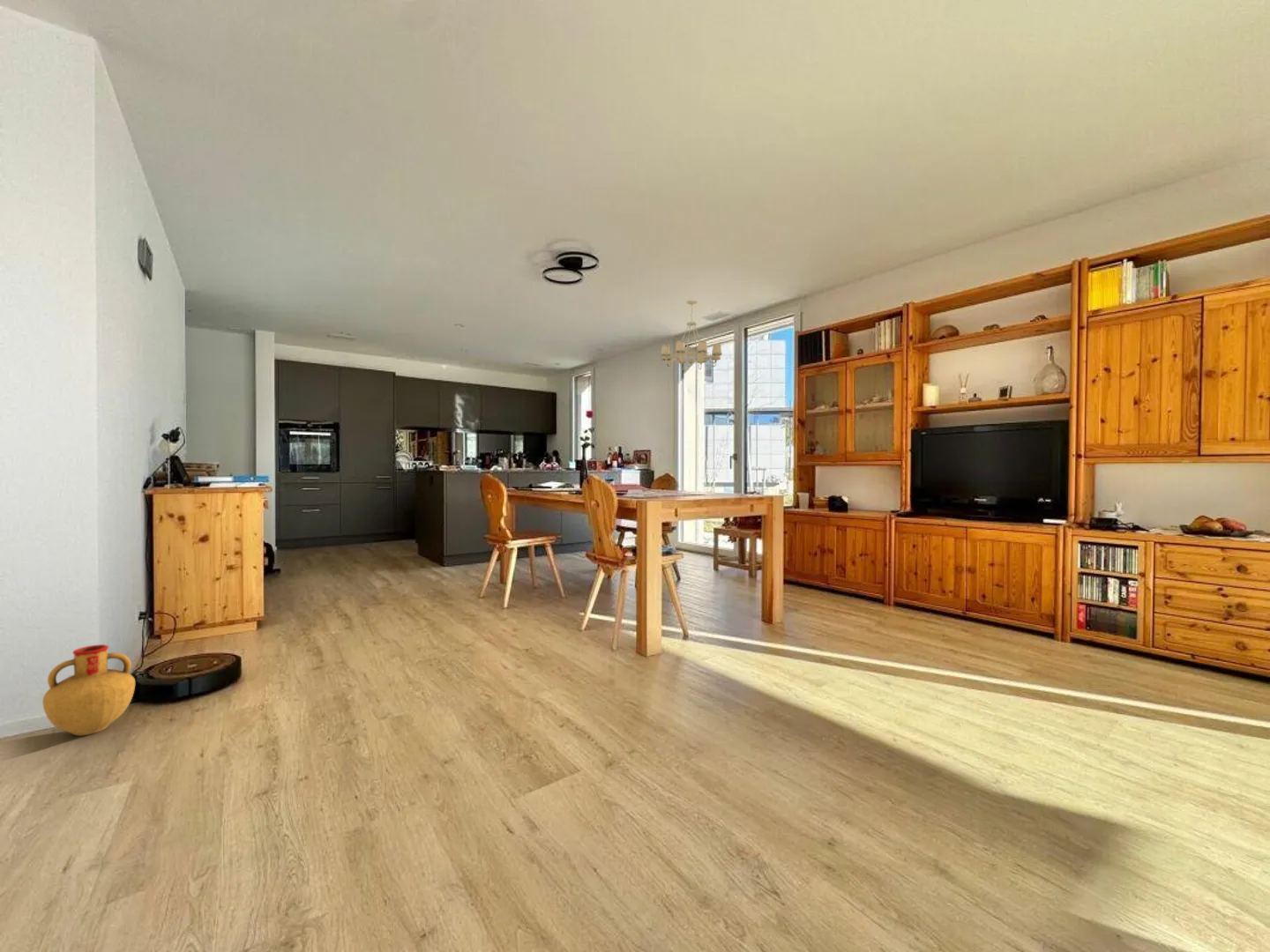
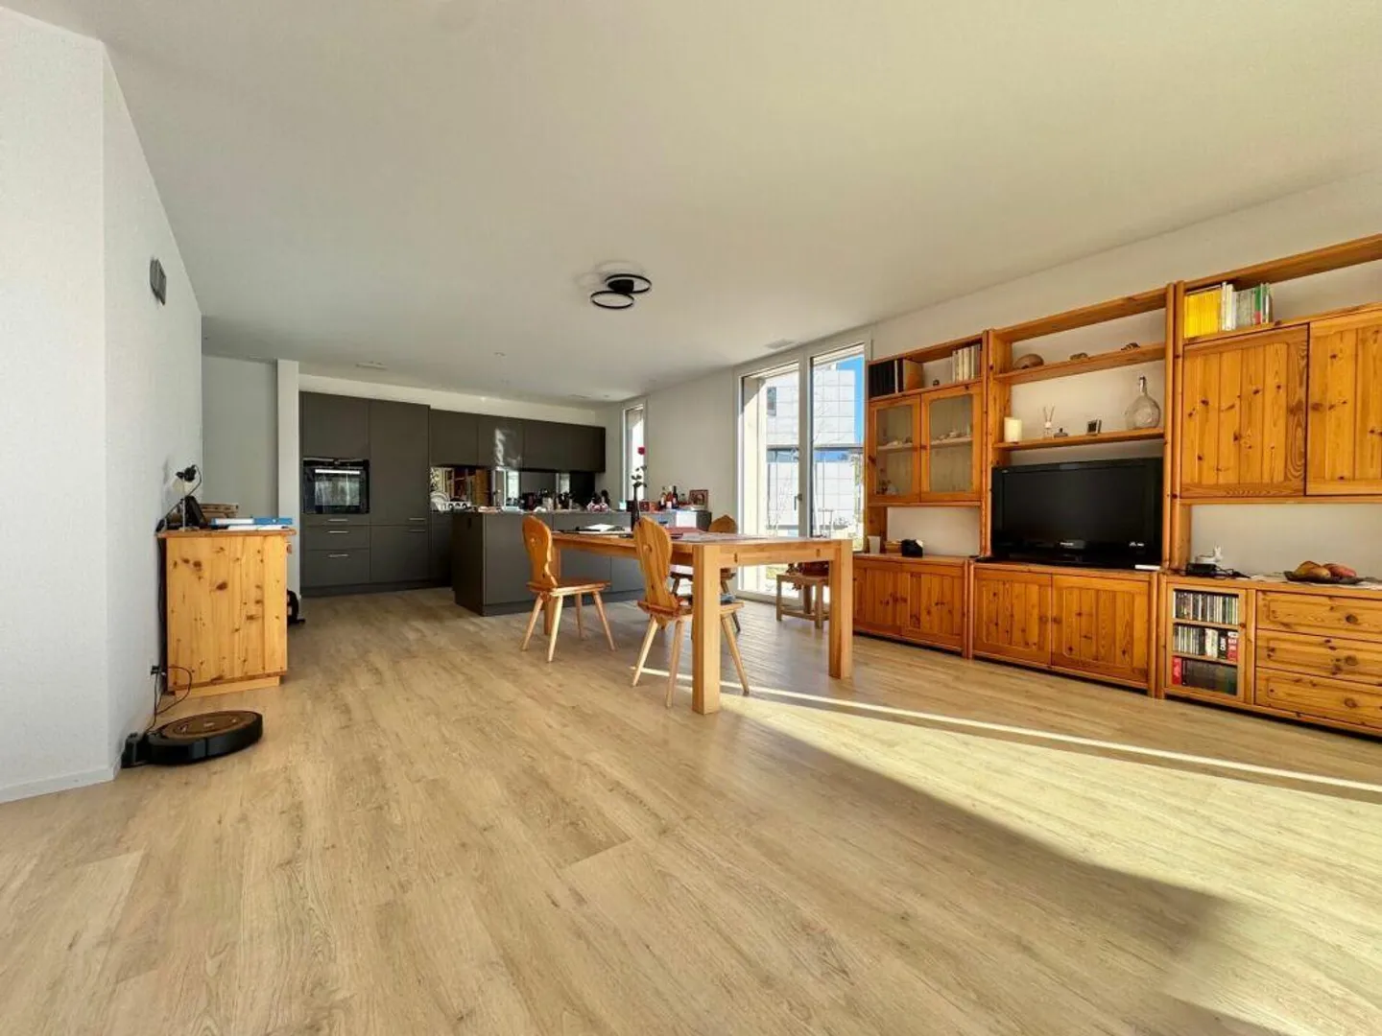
- vase (91, 689)
- chandelier (689, 333)
